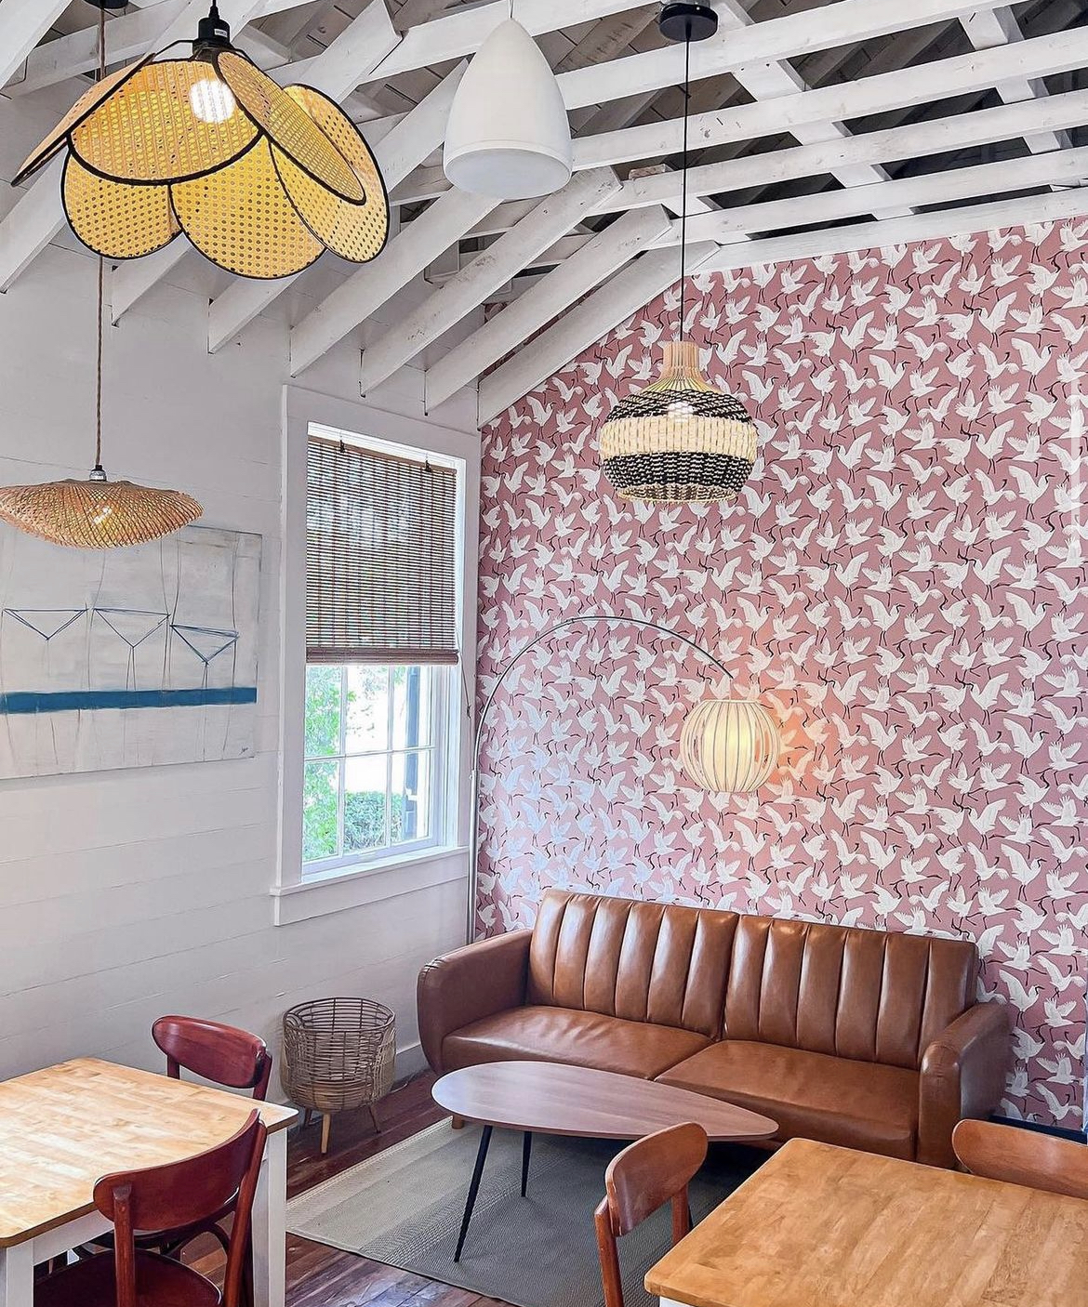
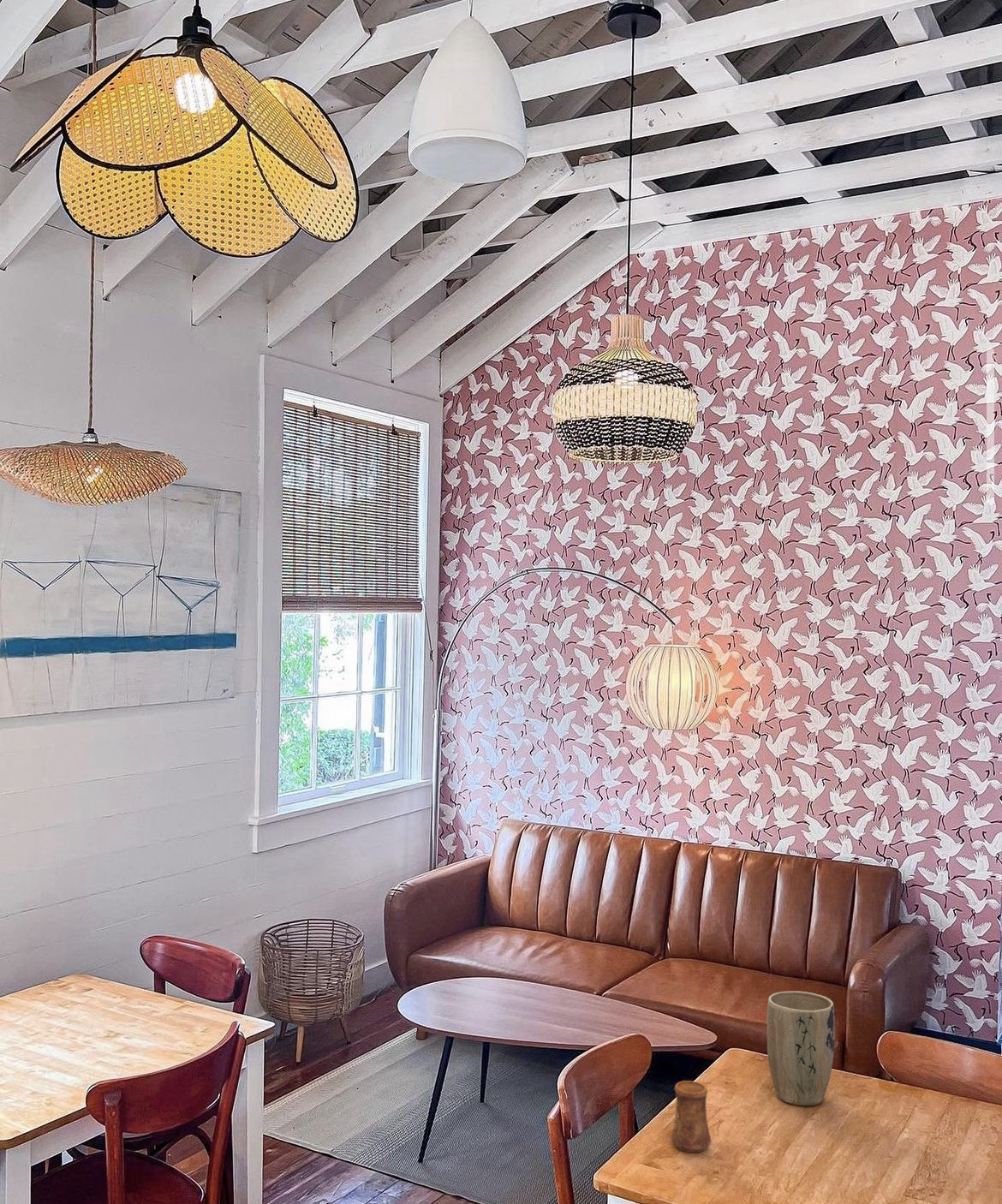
+ cup (690, 1116)
+ plant pot (800, 1048)
